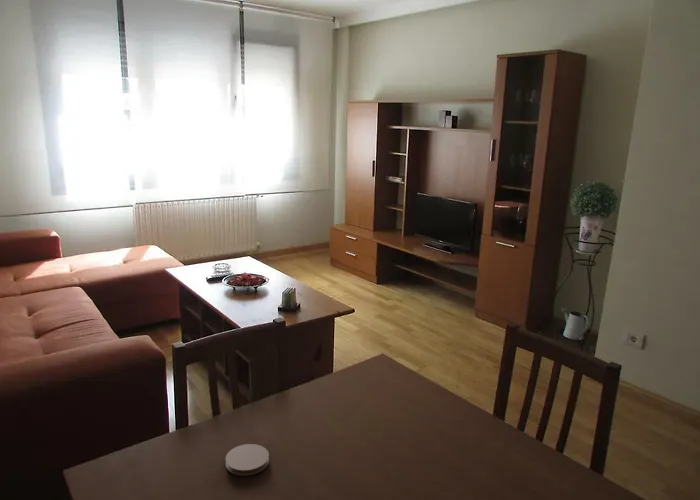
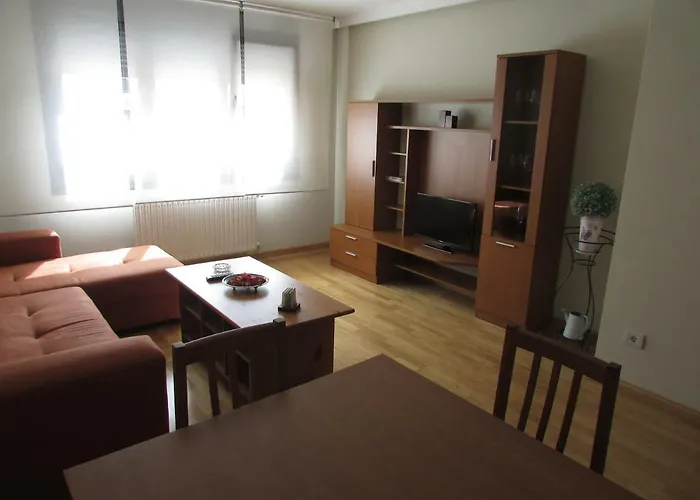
- coaster (247, 459)
